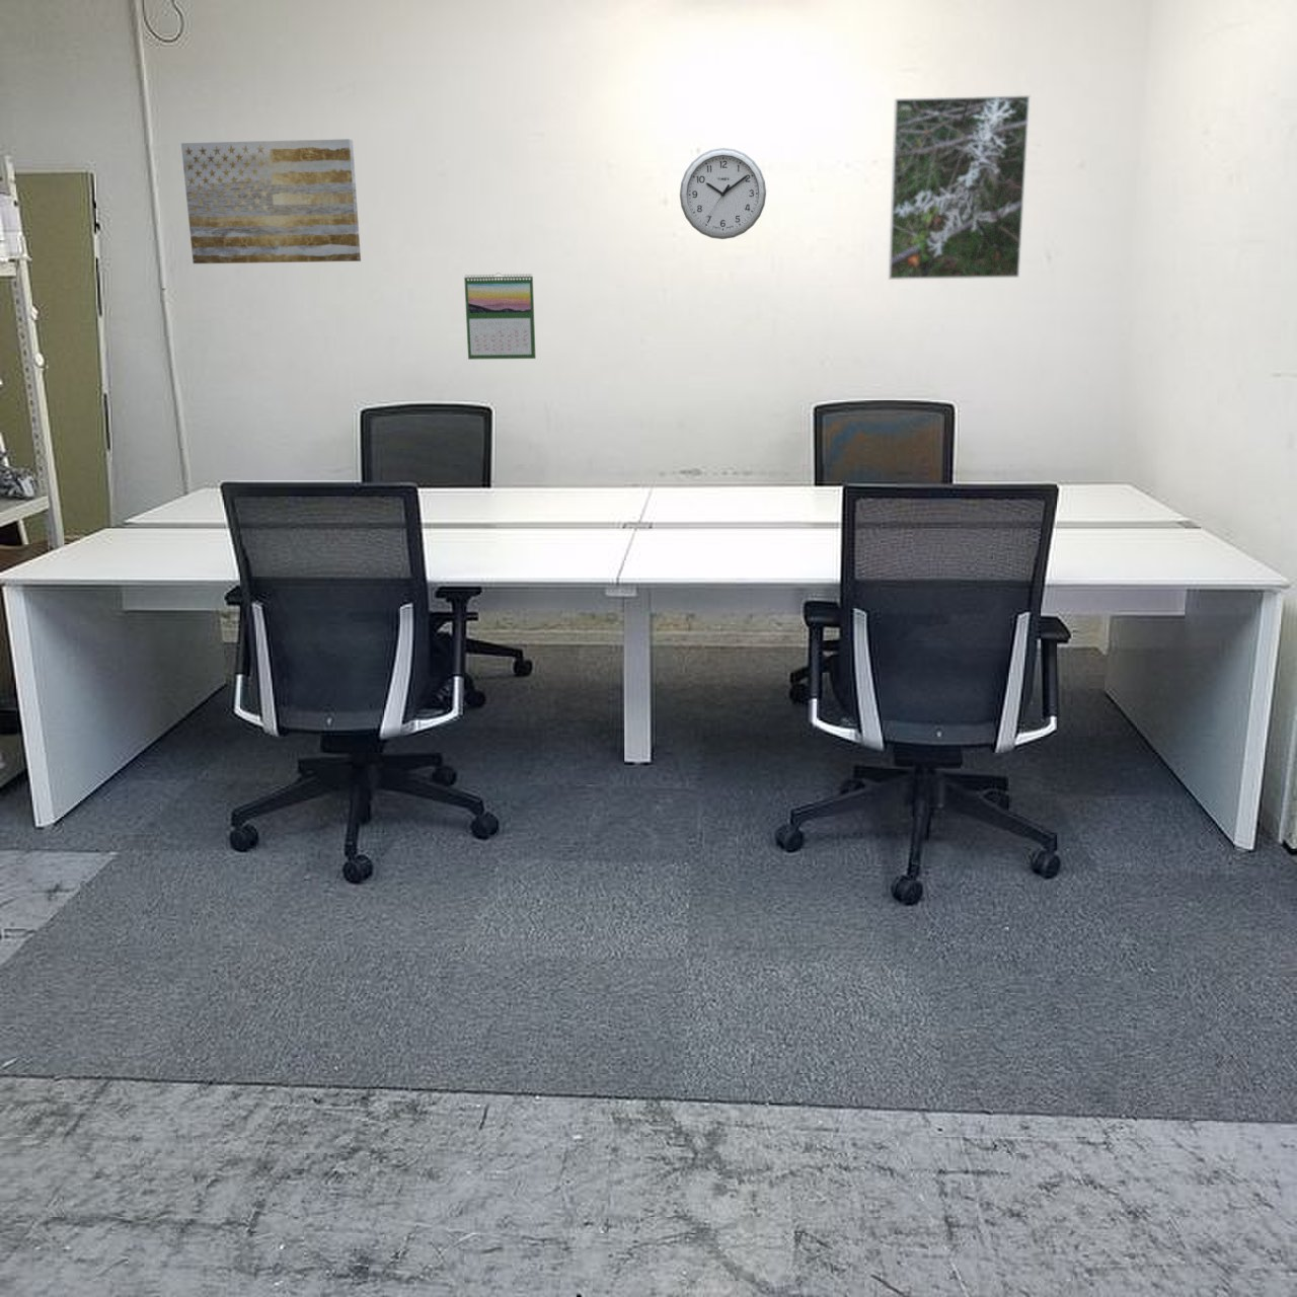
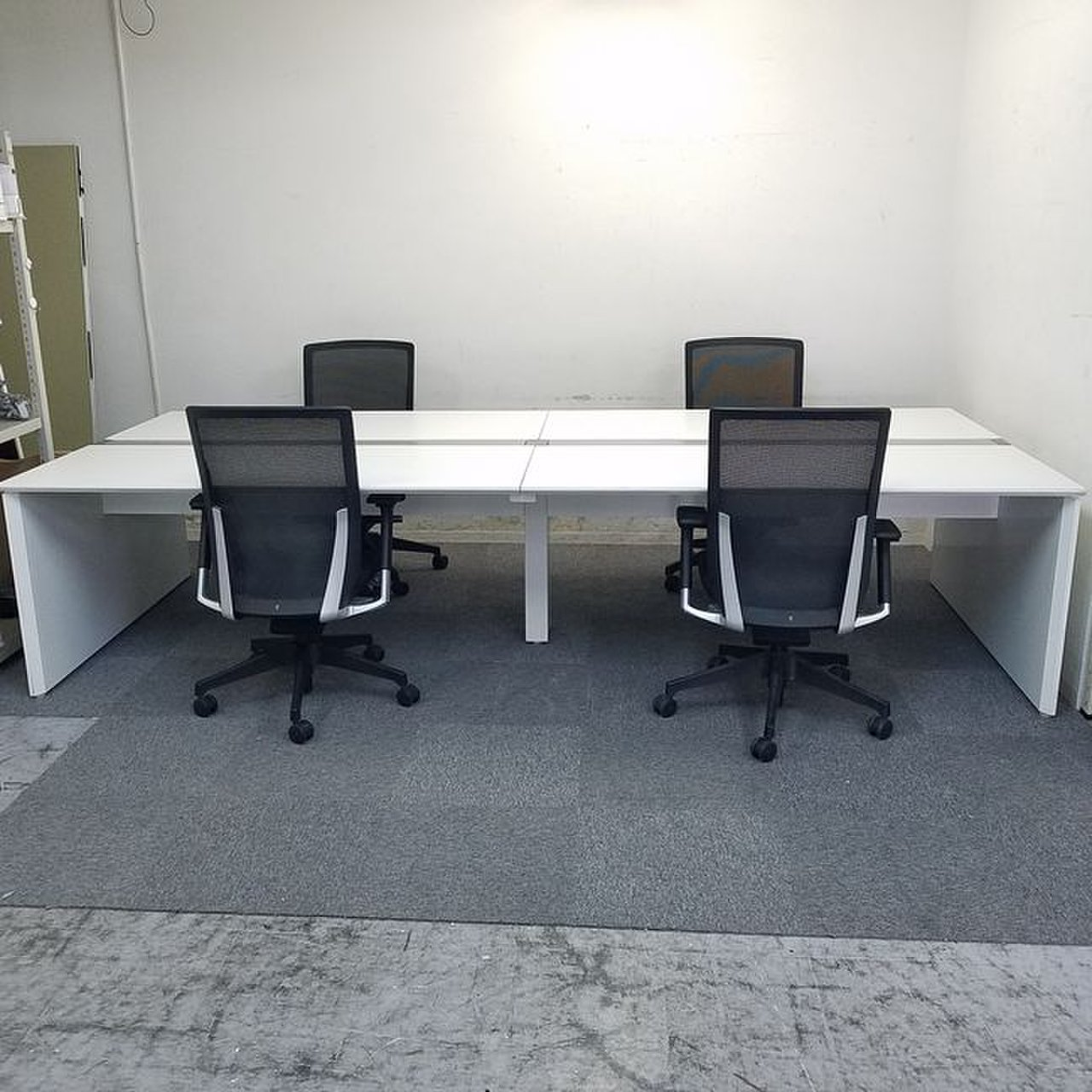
- wall art (272, 203)
- calendar (500, 315)
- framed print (956, 190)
- wall clock (722, 194)
